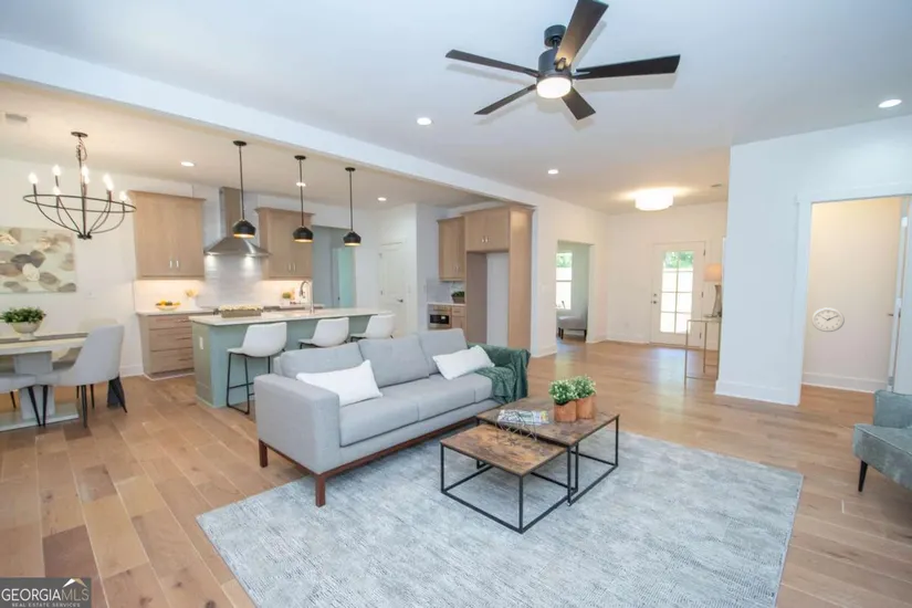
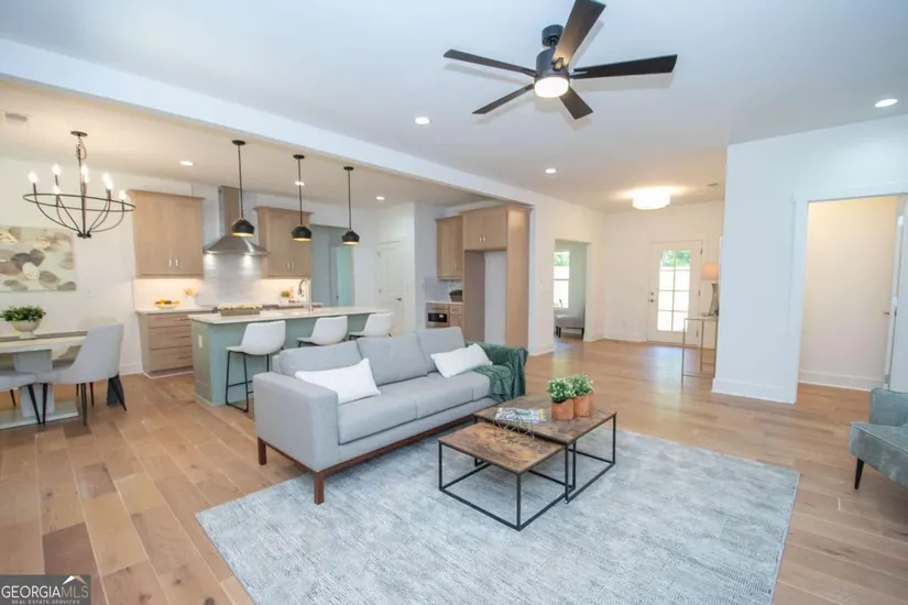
- wall clock (827, 319)
